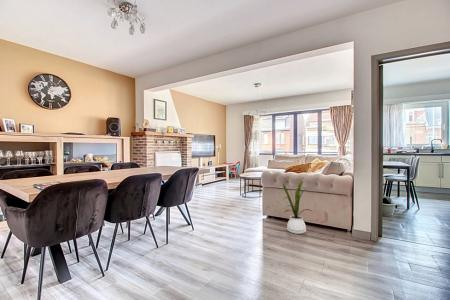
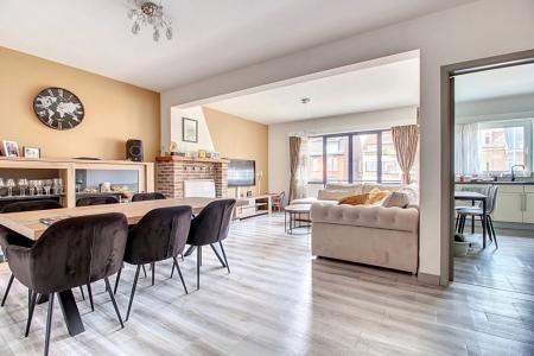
- house plant (295, 202)
